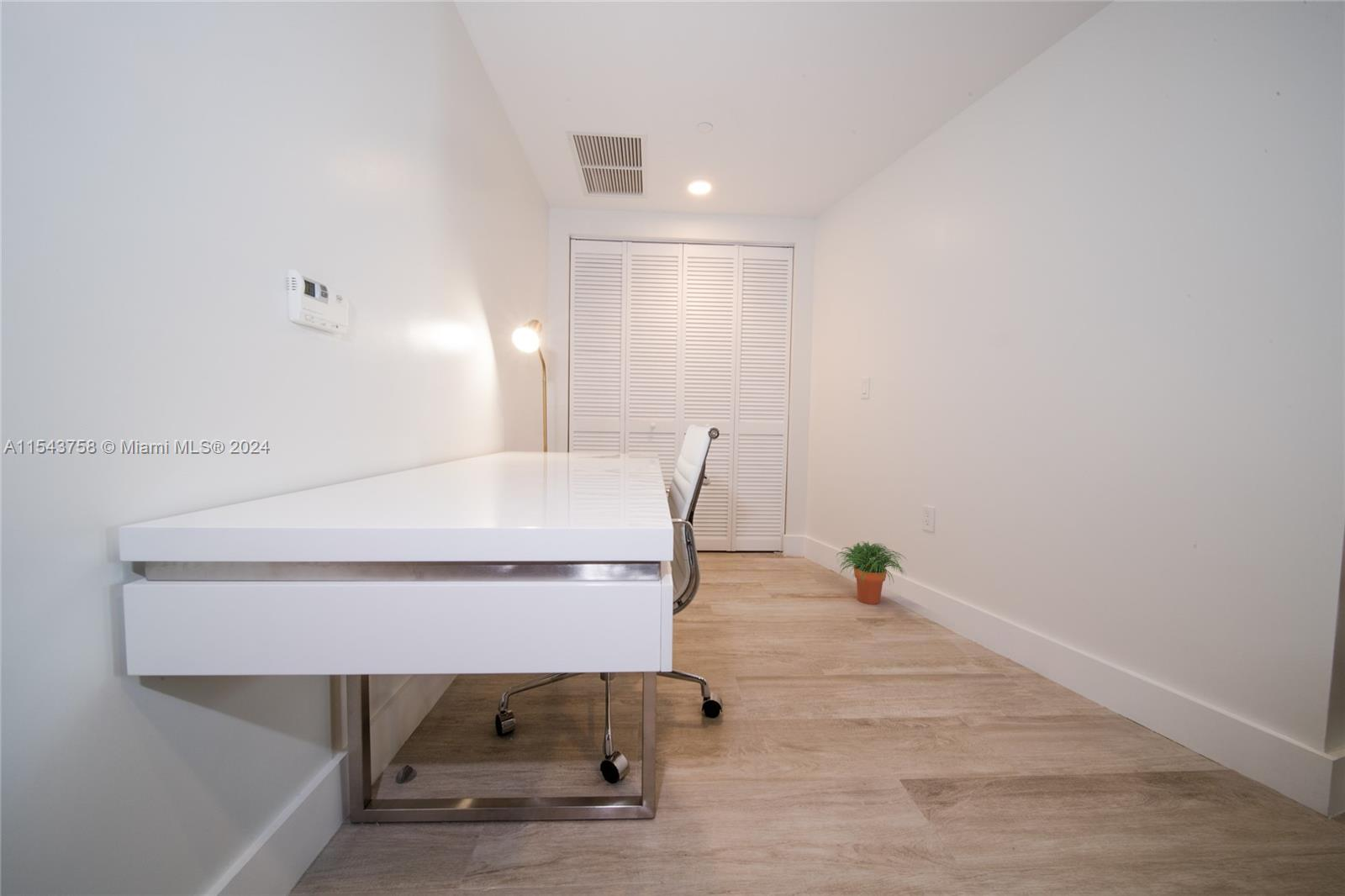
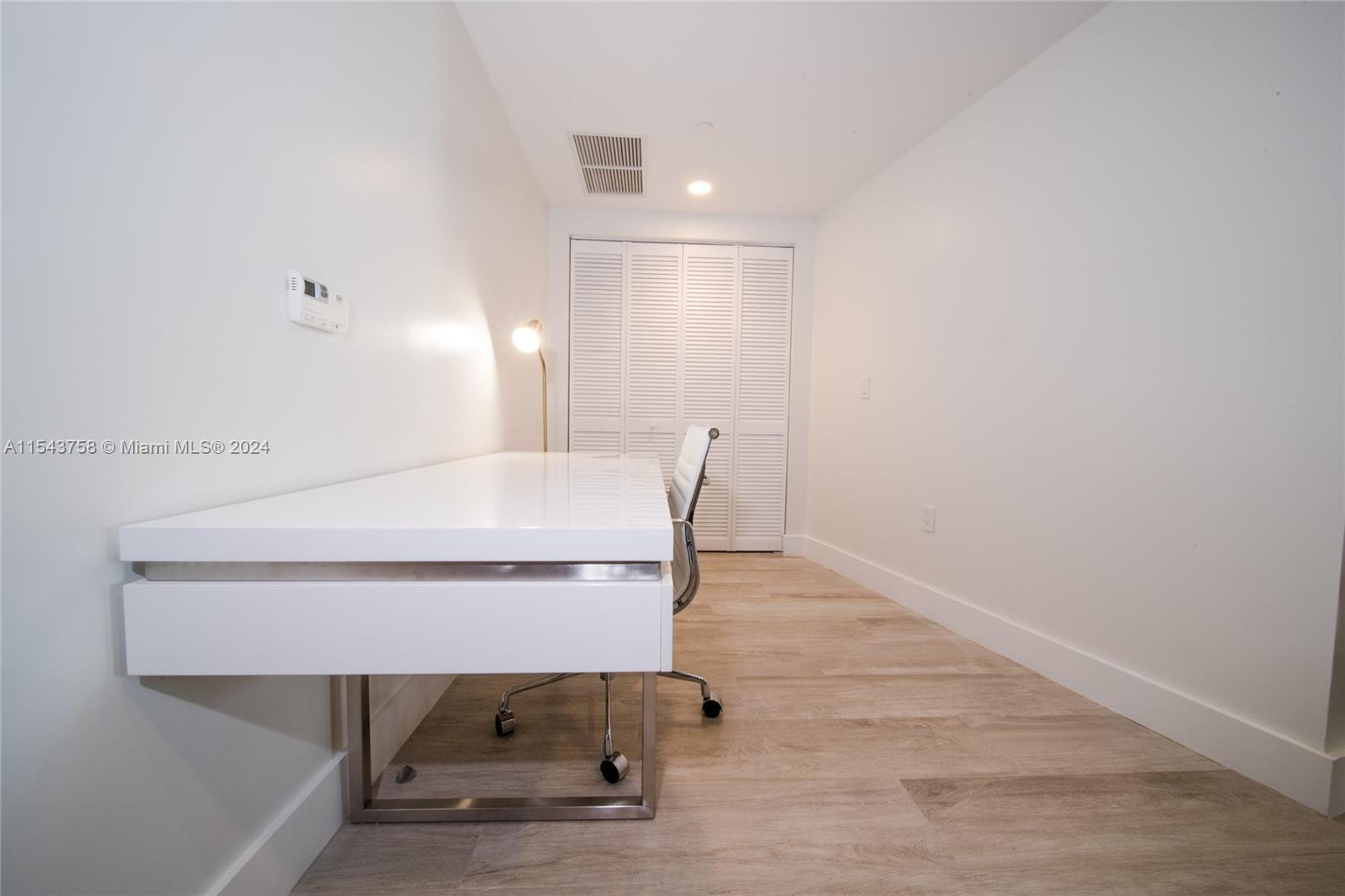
- potted plant (868, 572)
